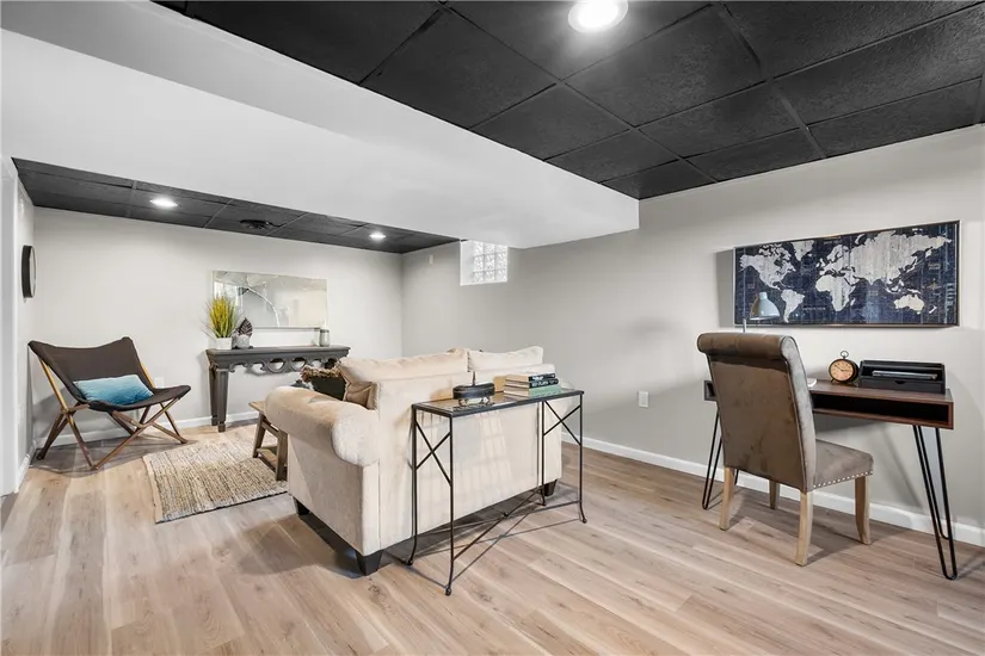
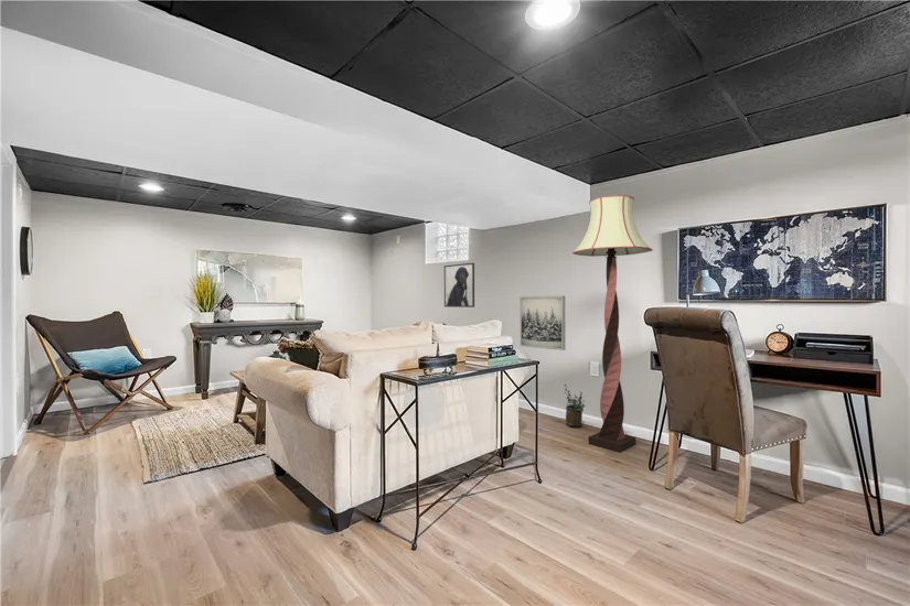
+ wall art (542, 322)
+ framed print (458, 285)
+ potted plant (574, 405)
+ floor lamp (611, 322)
